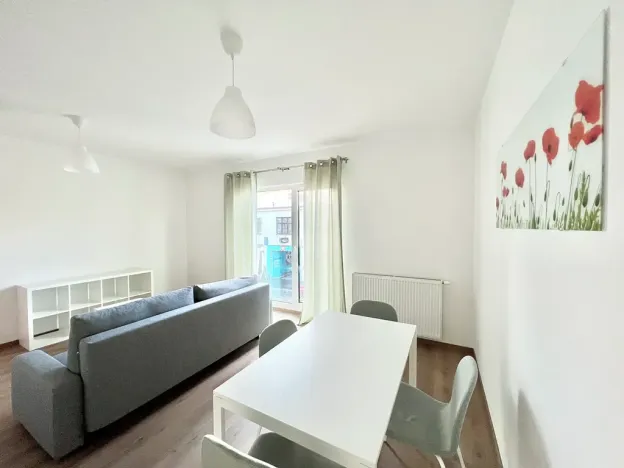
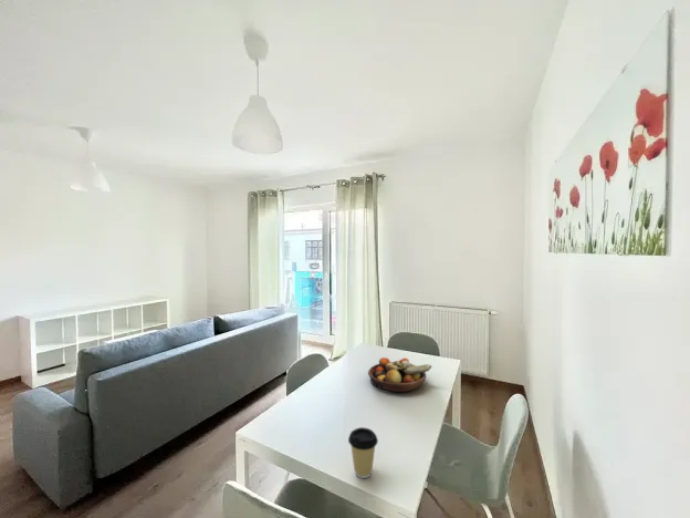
+ fruit bowl (397, 369)
+ coffee cup (363, 452)
